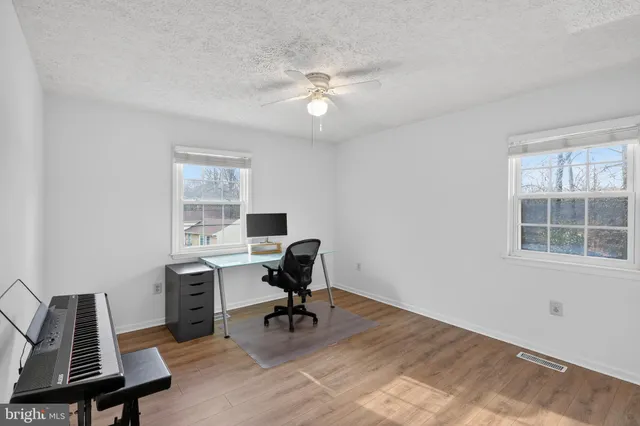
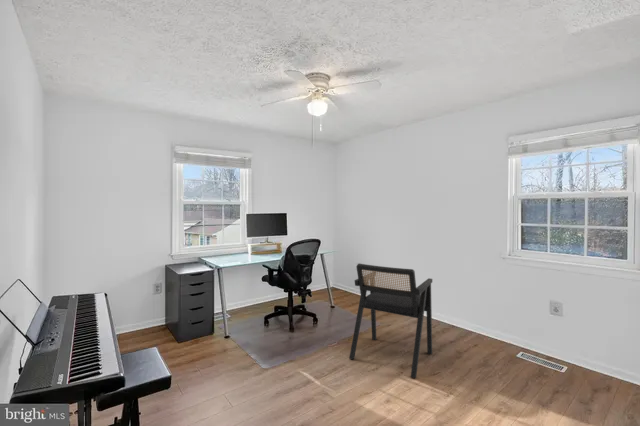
+ armchair (391, 309)
